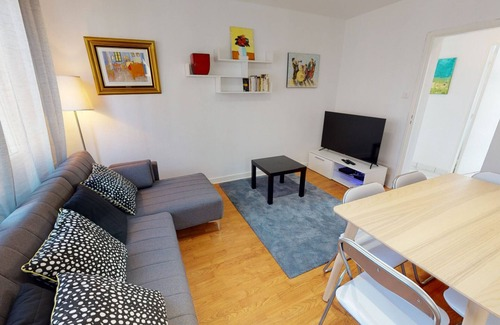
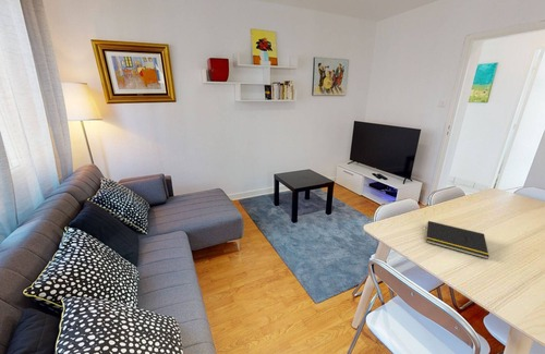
+ notepad (455, 237)
